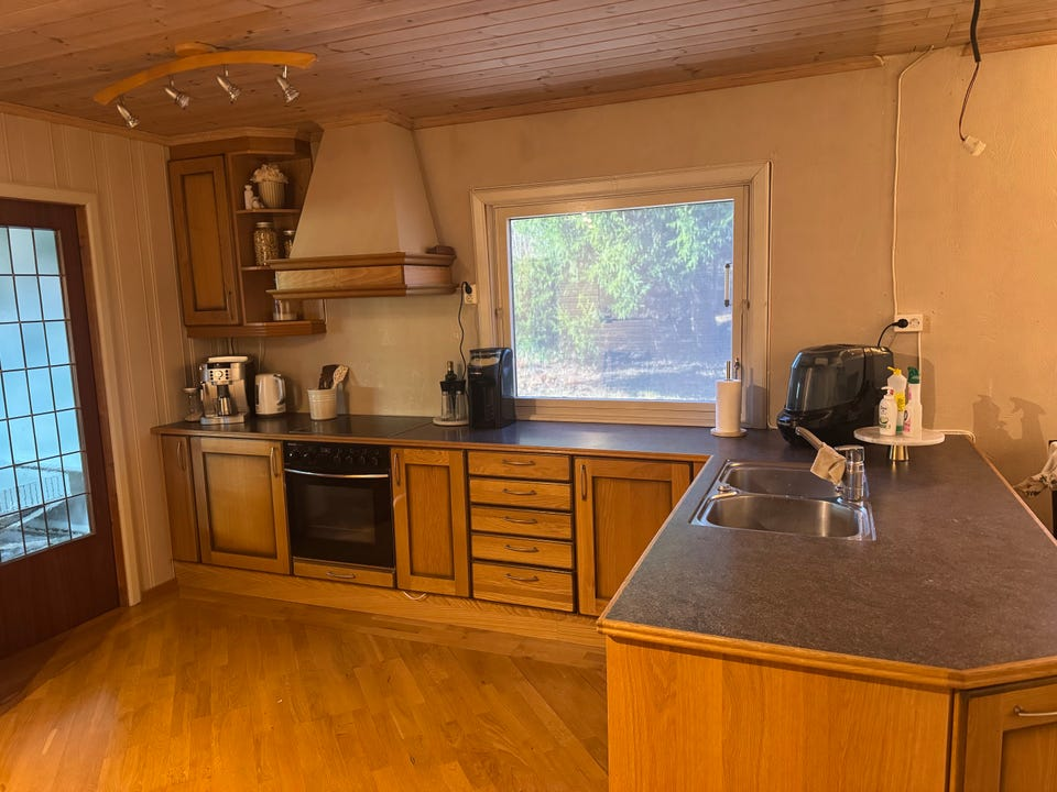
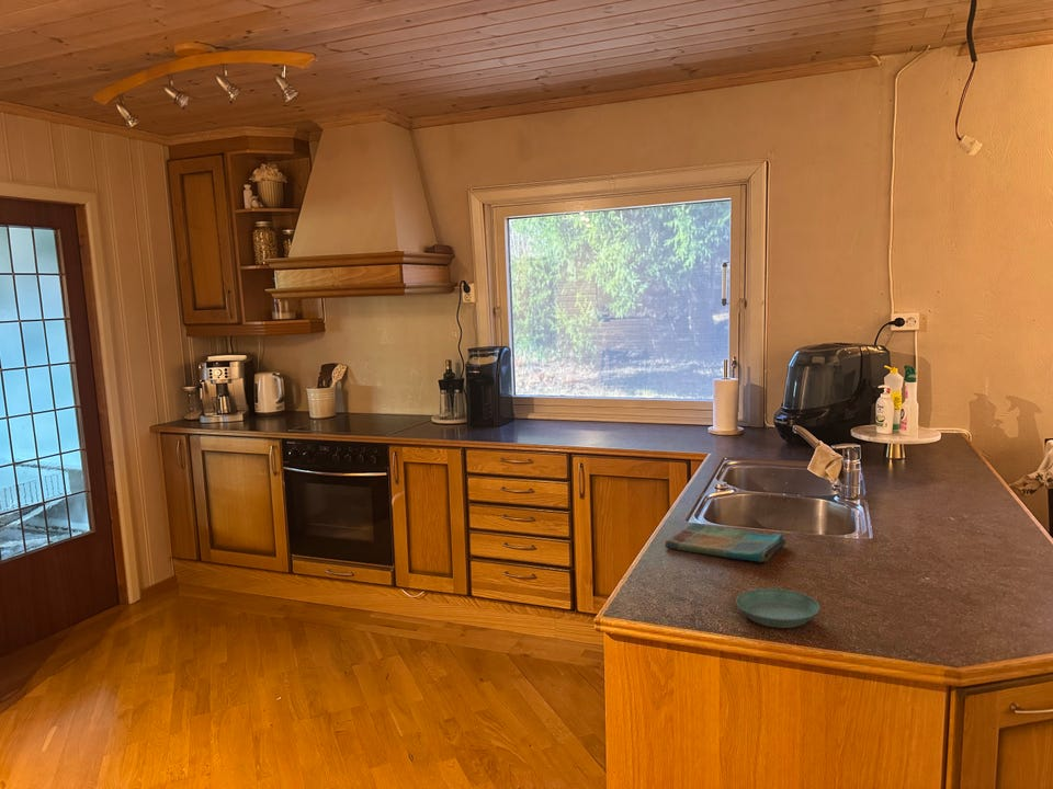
+ dish towel (725, 540)
+ saucer (777, 609)
